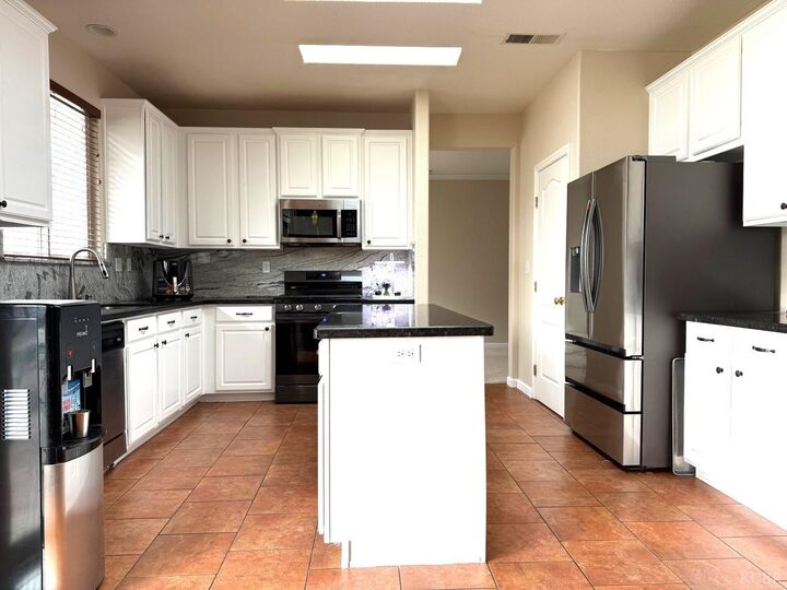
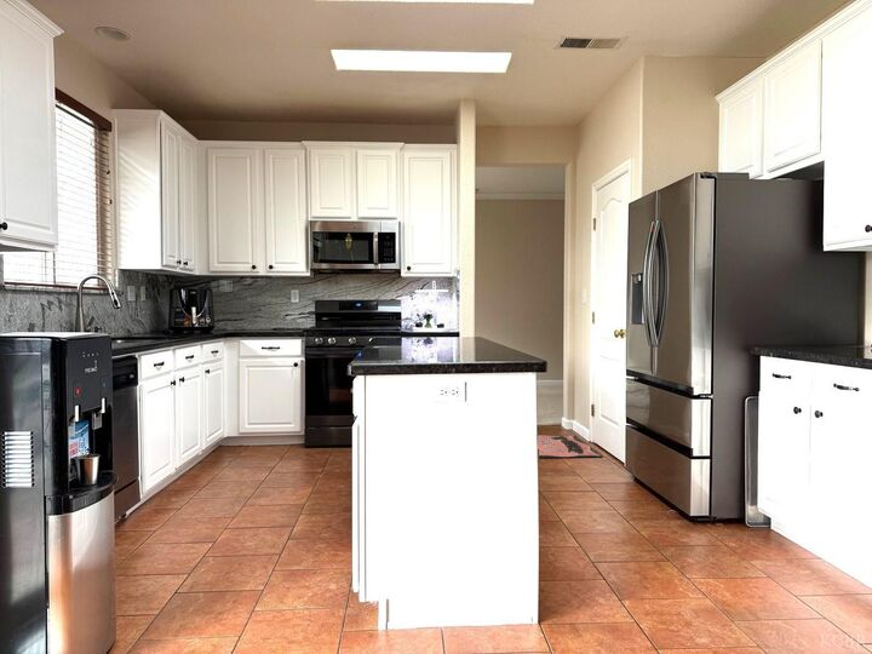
+ text sign (550, 444)
